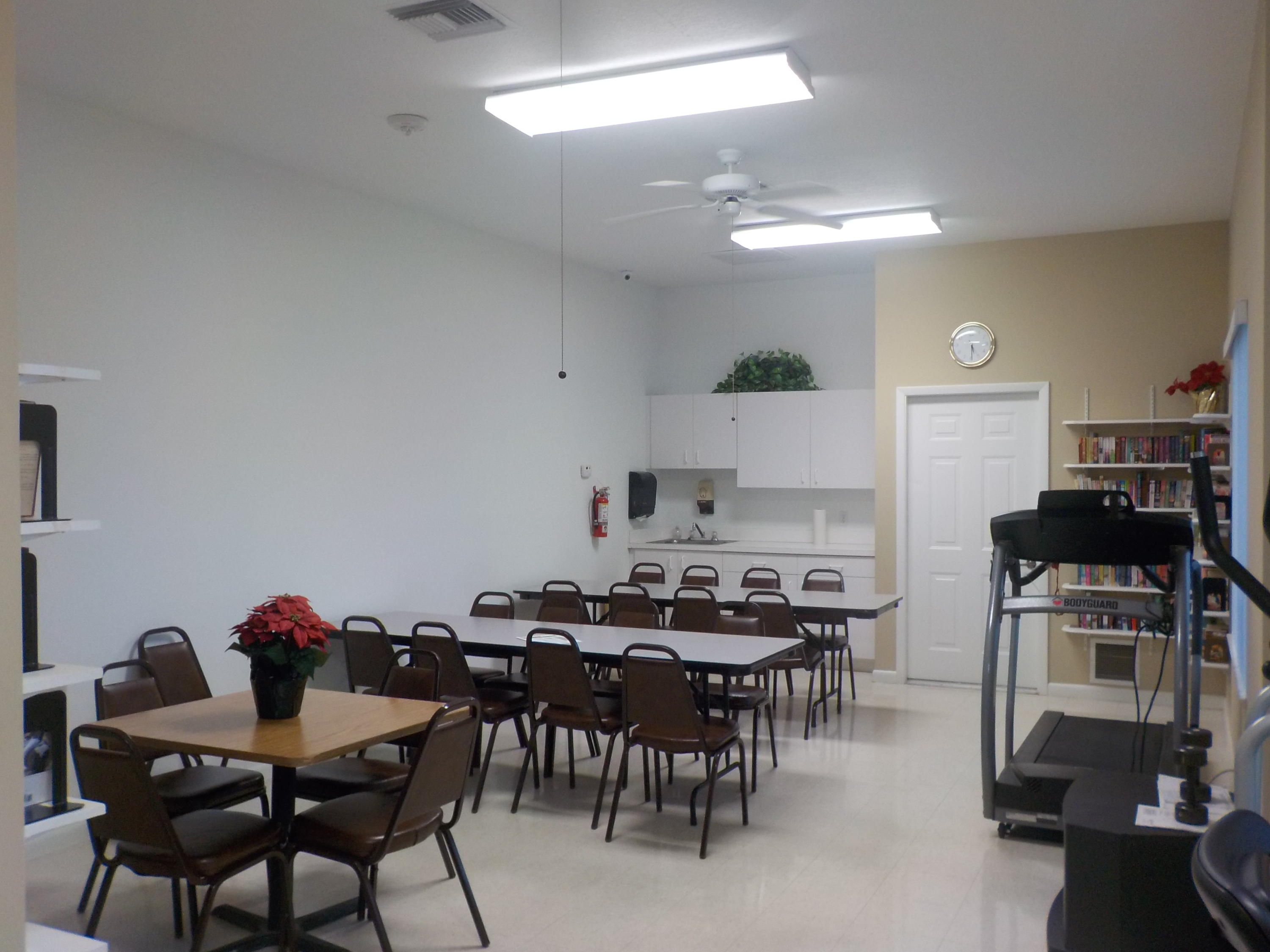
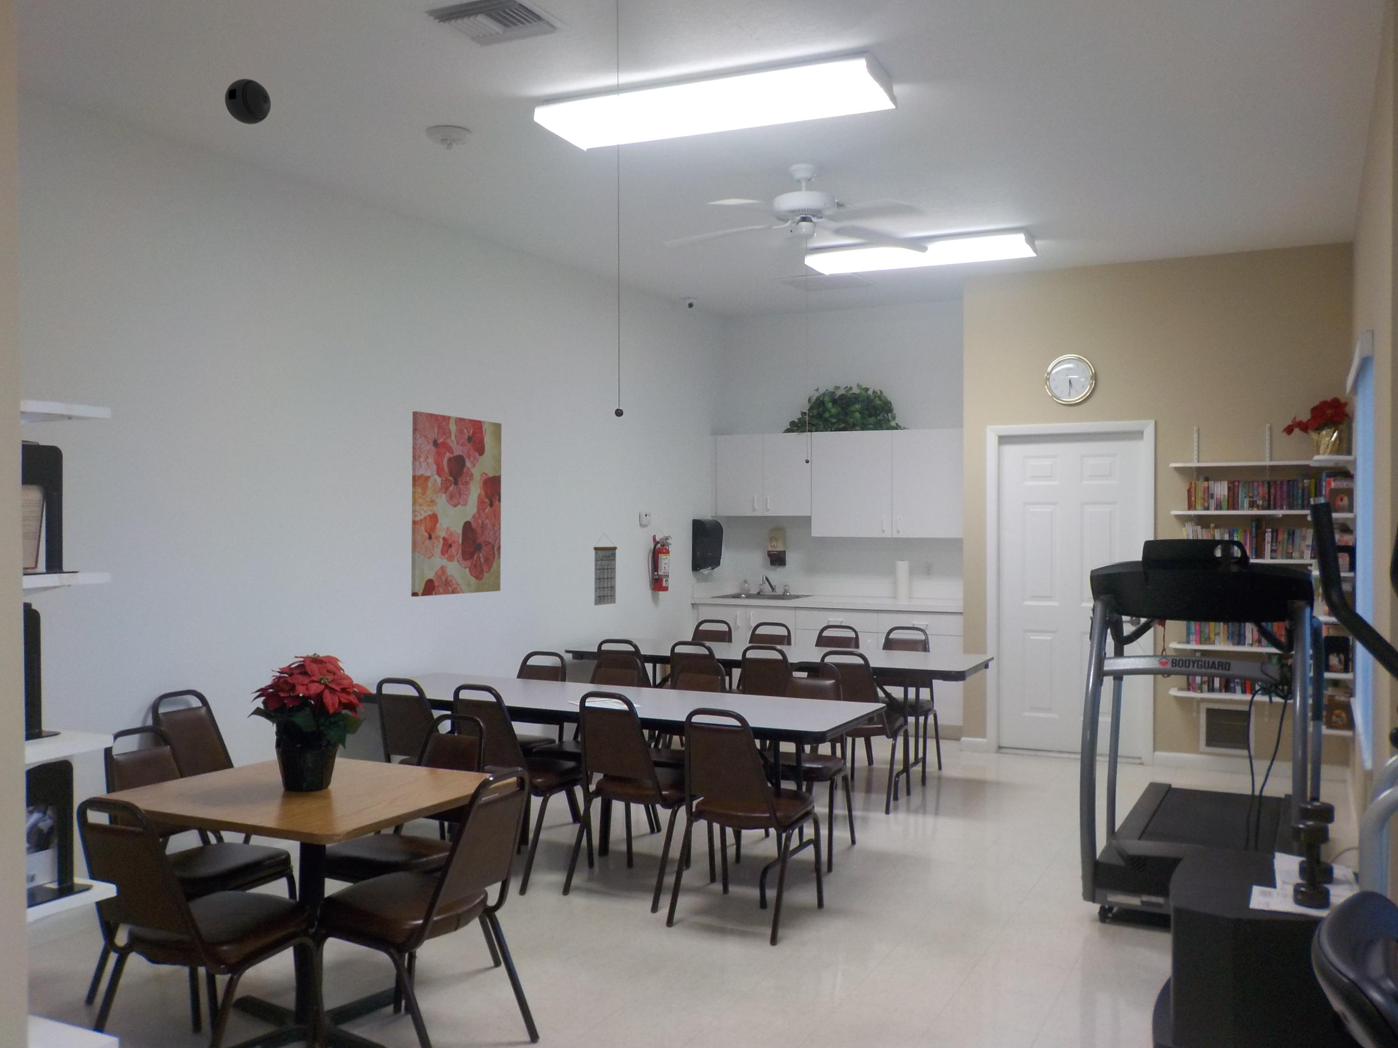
+ wall art (459, 505)
+ calendar (604, 569)
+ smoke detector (248, 101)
